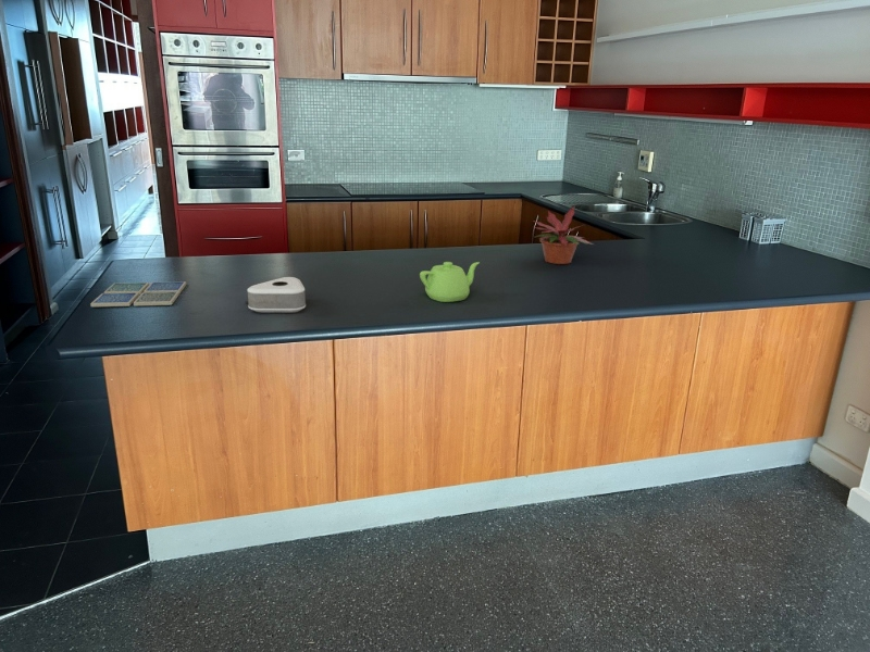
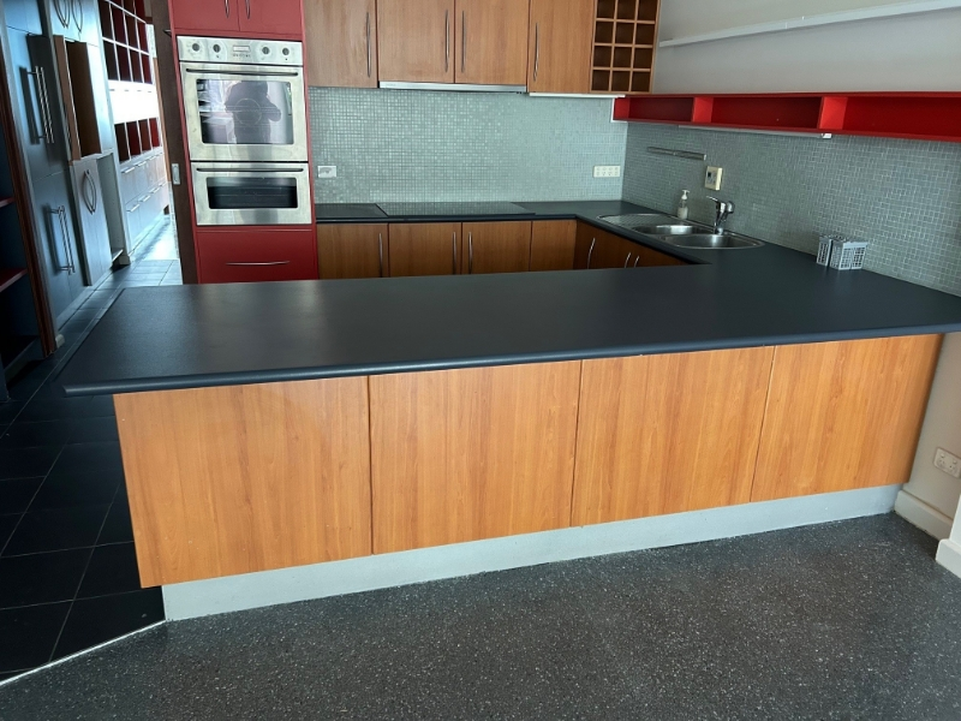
- potted plant (560, 233)
- drink coaster (141, 293)
- speaker (275, 294)
- teapot (450, 279)
